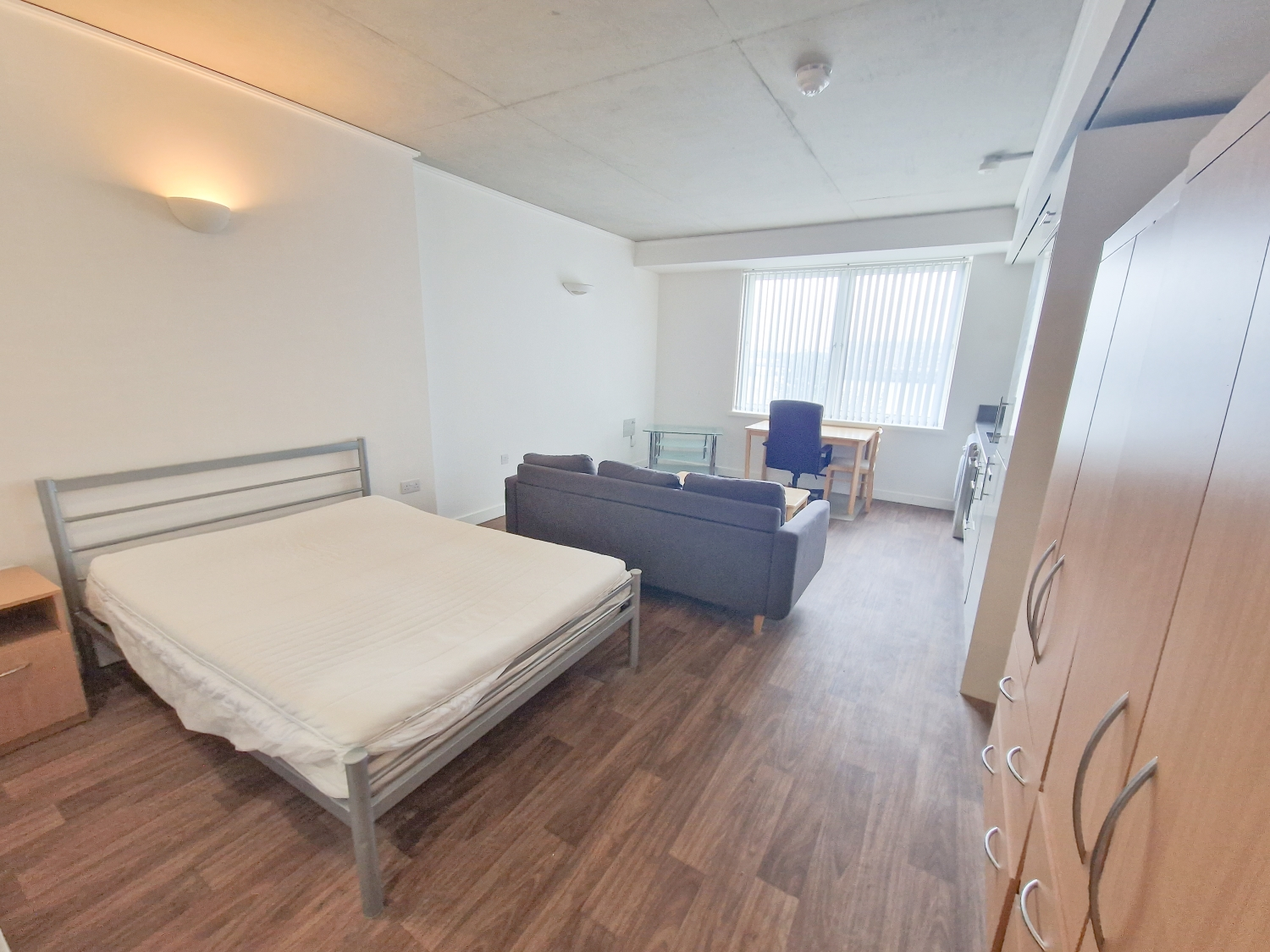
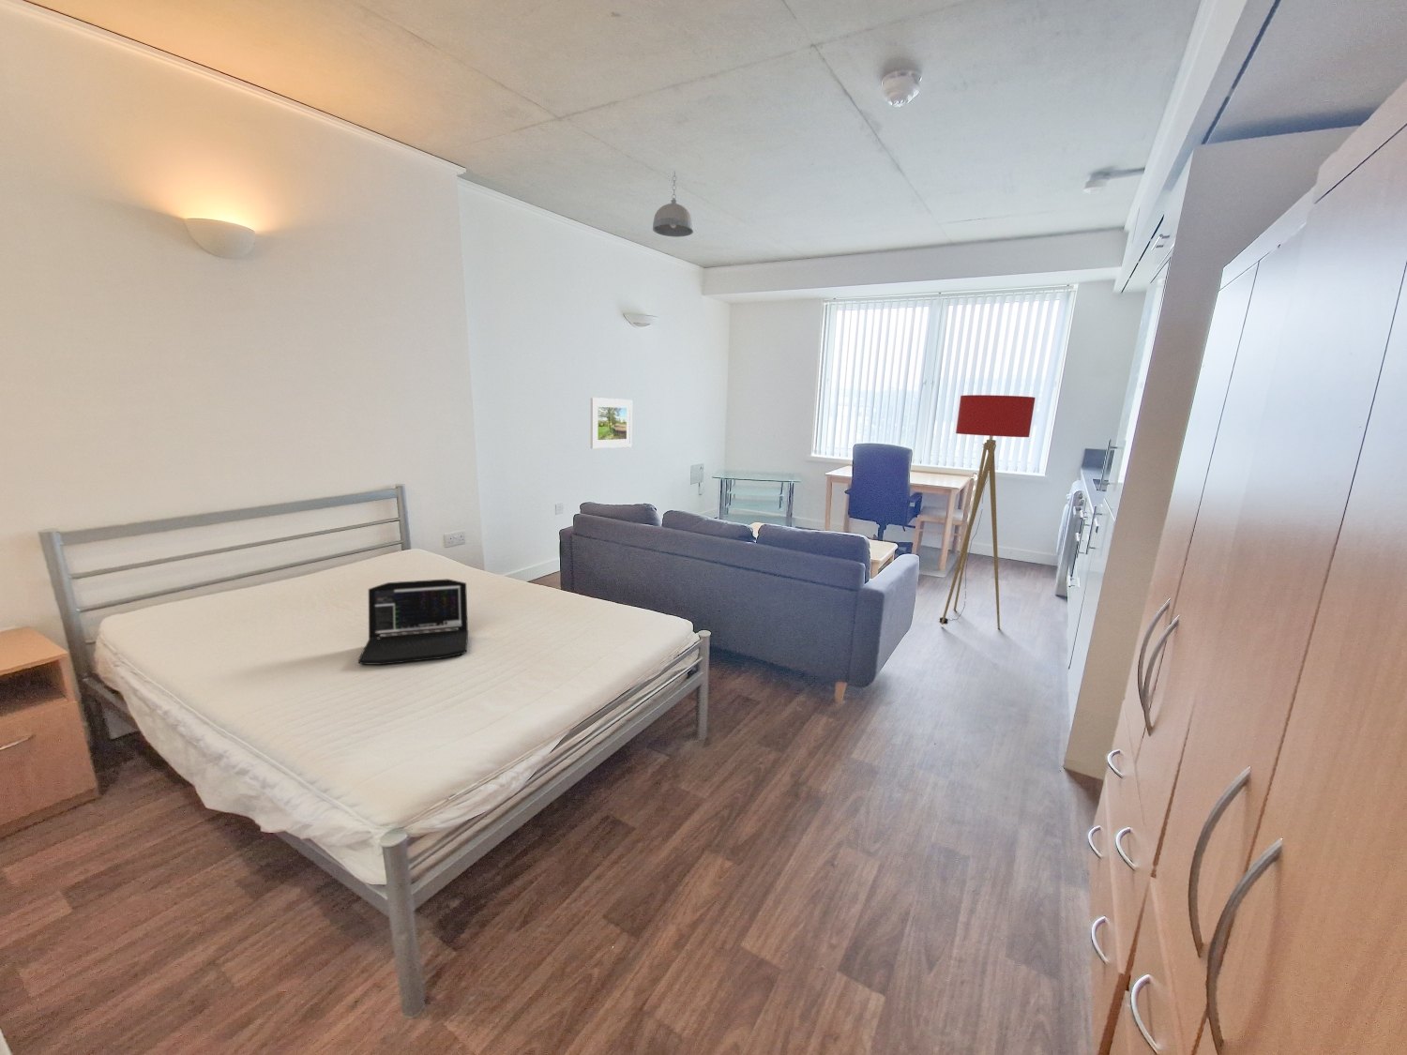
+ laptop (415, 619)
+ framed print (612, 423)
+ pendant light (674, 201)
+ floor lamp (982, 512)
